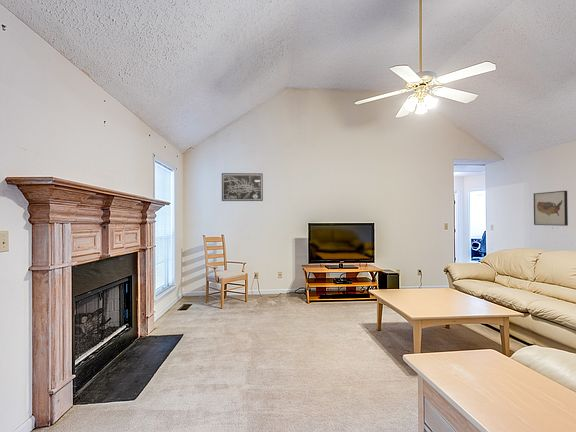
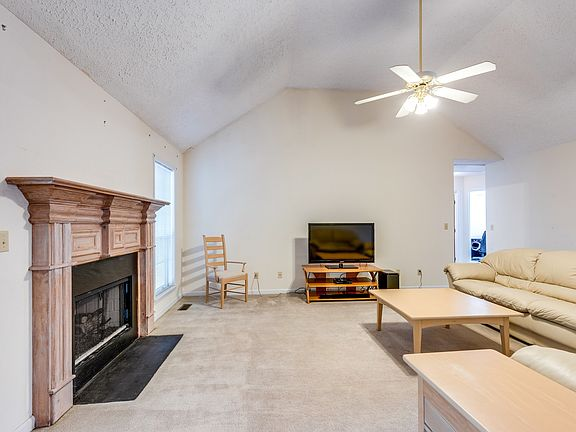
- wall art (549, 208)
- wall art (242, 187)
